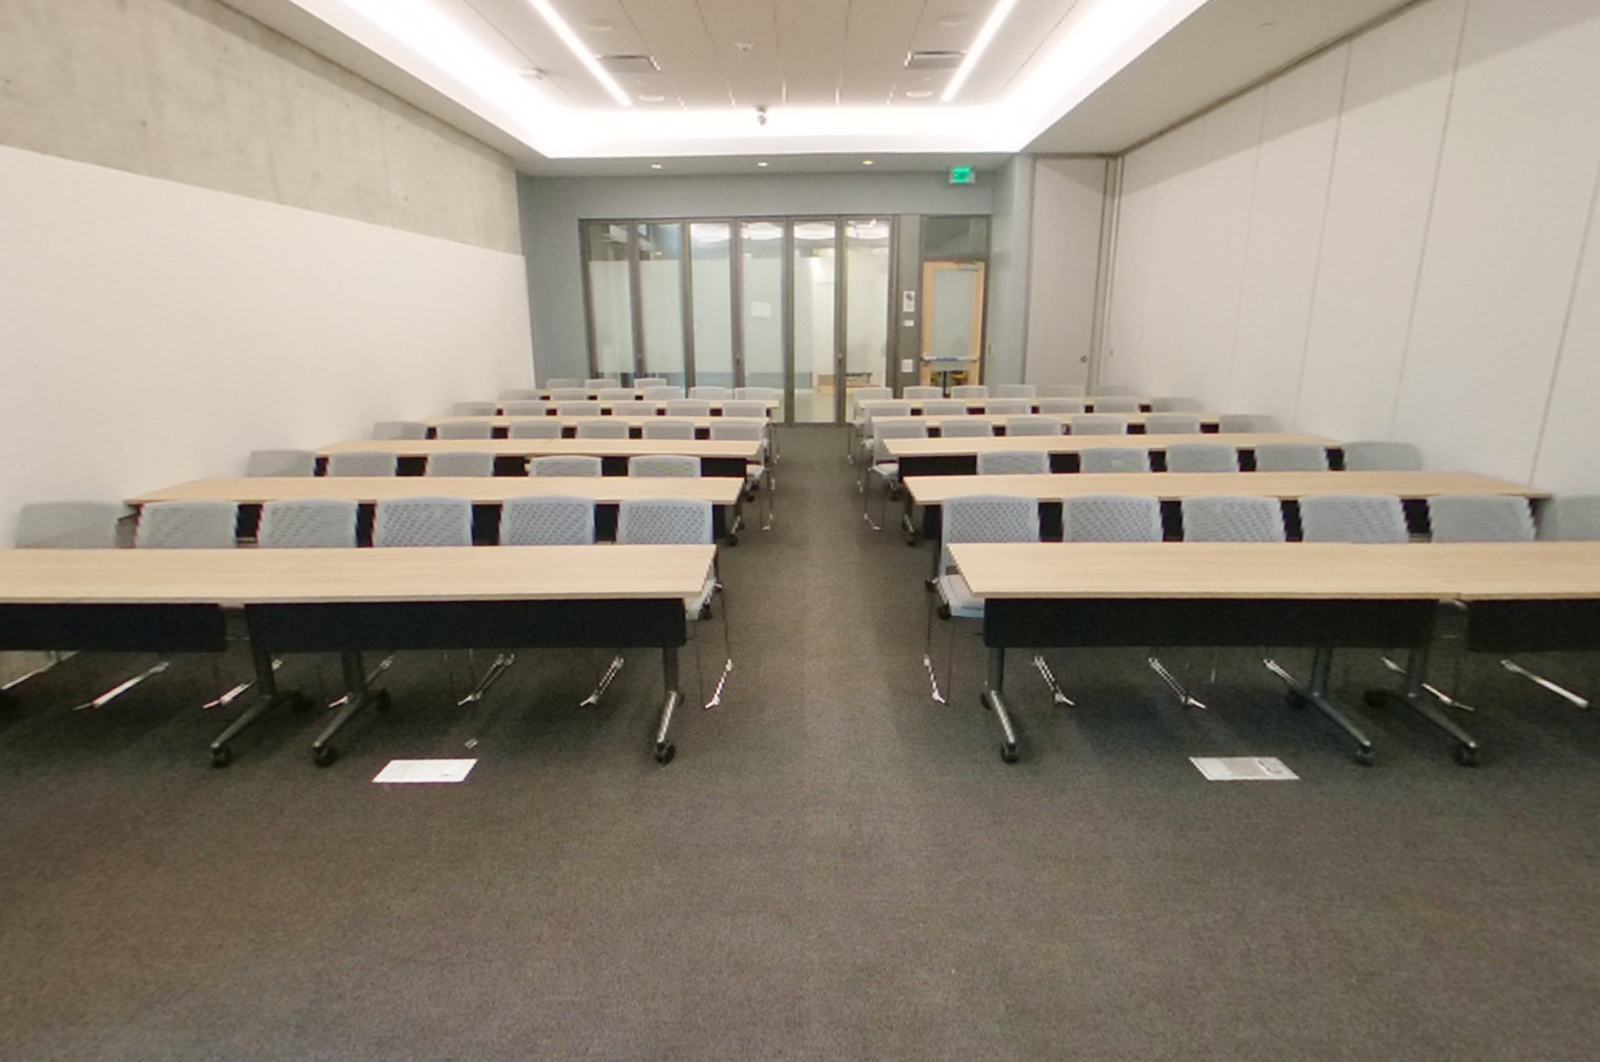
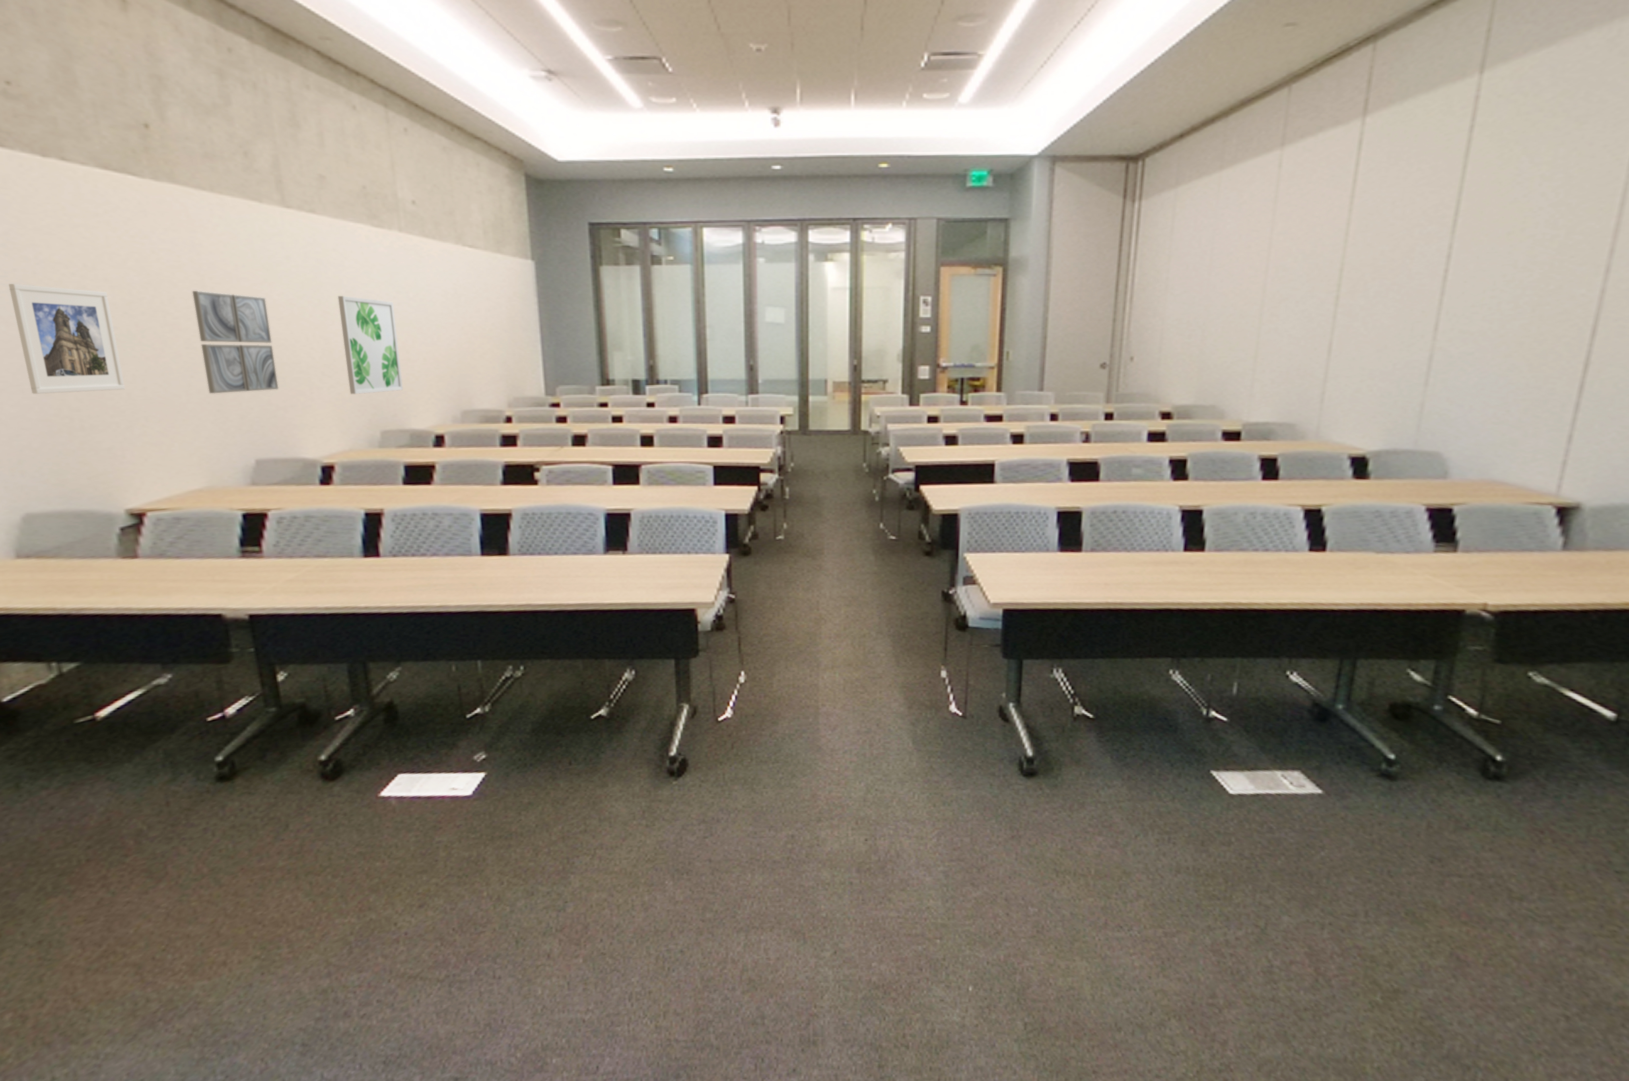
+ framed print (71, 340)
+ wall art (238, 341)
+ wall art (372, 346)
